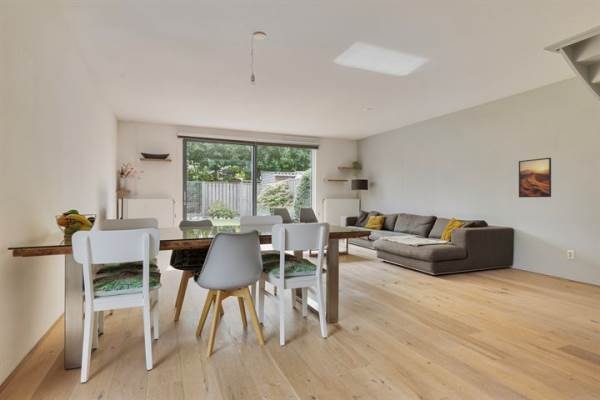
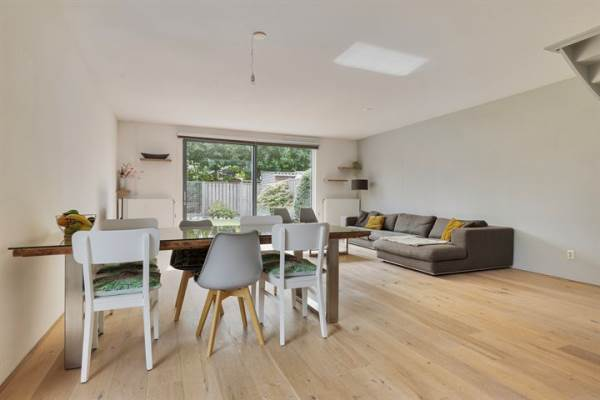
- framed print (534, 178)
